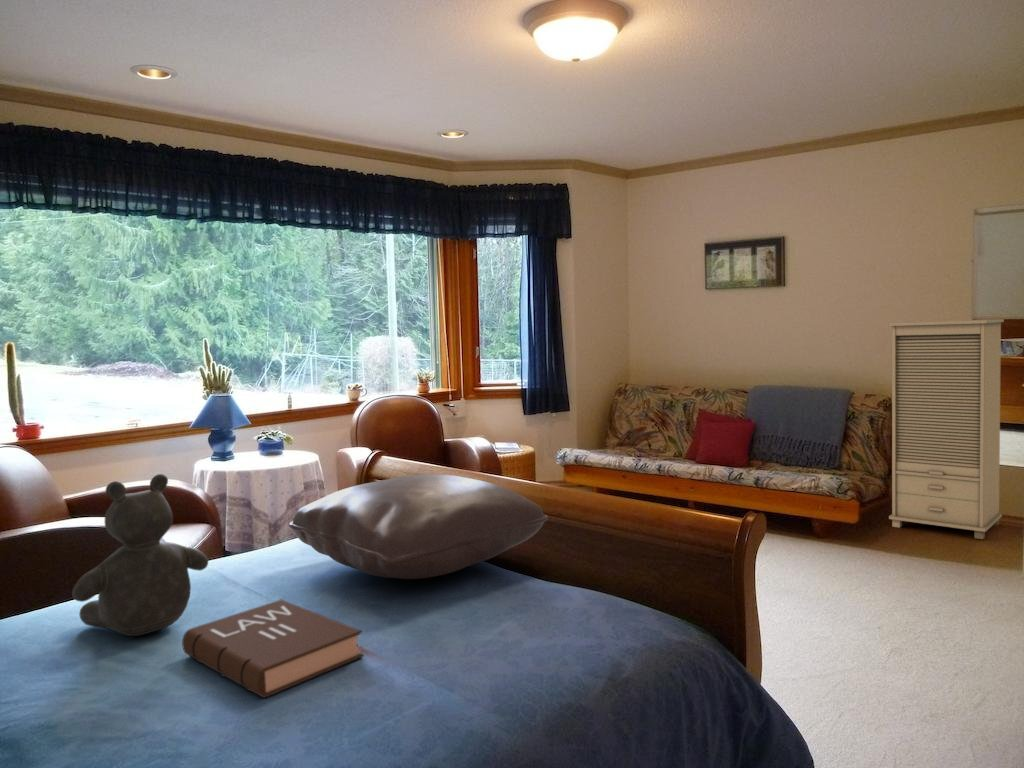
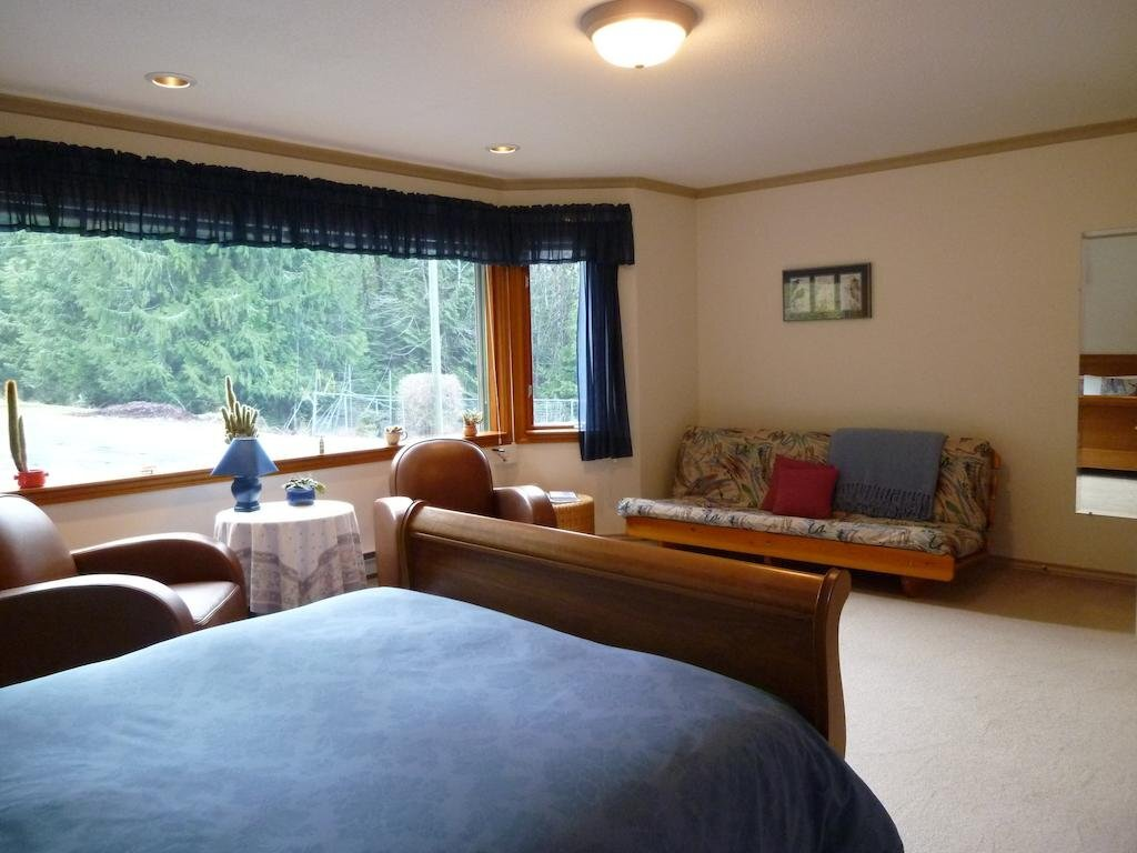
- teddy bear (133, 551)
- cabinet (945, 424)
- pillow (416, 523)
- book (270, 644)
